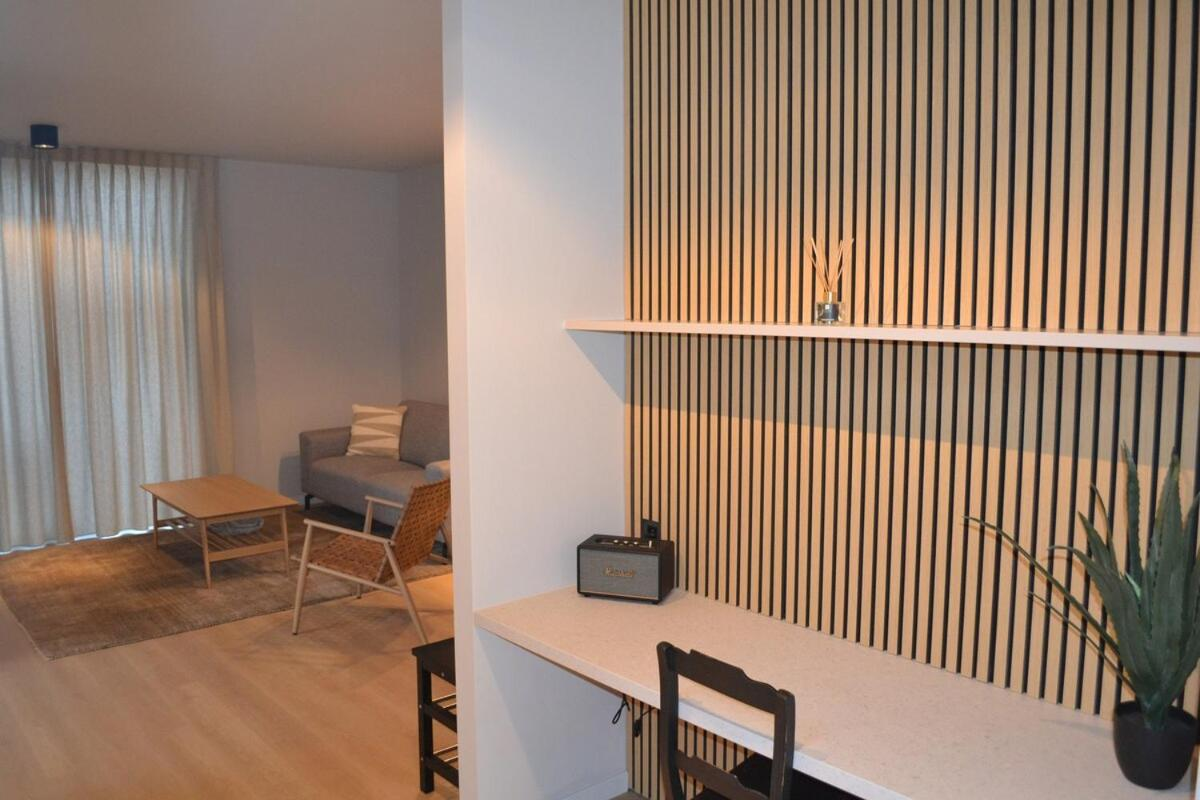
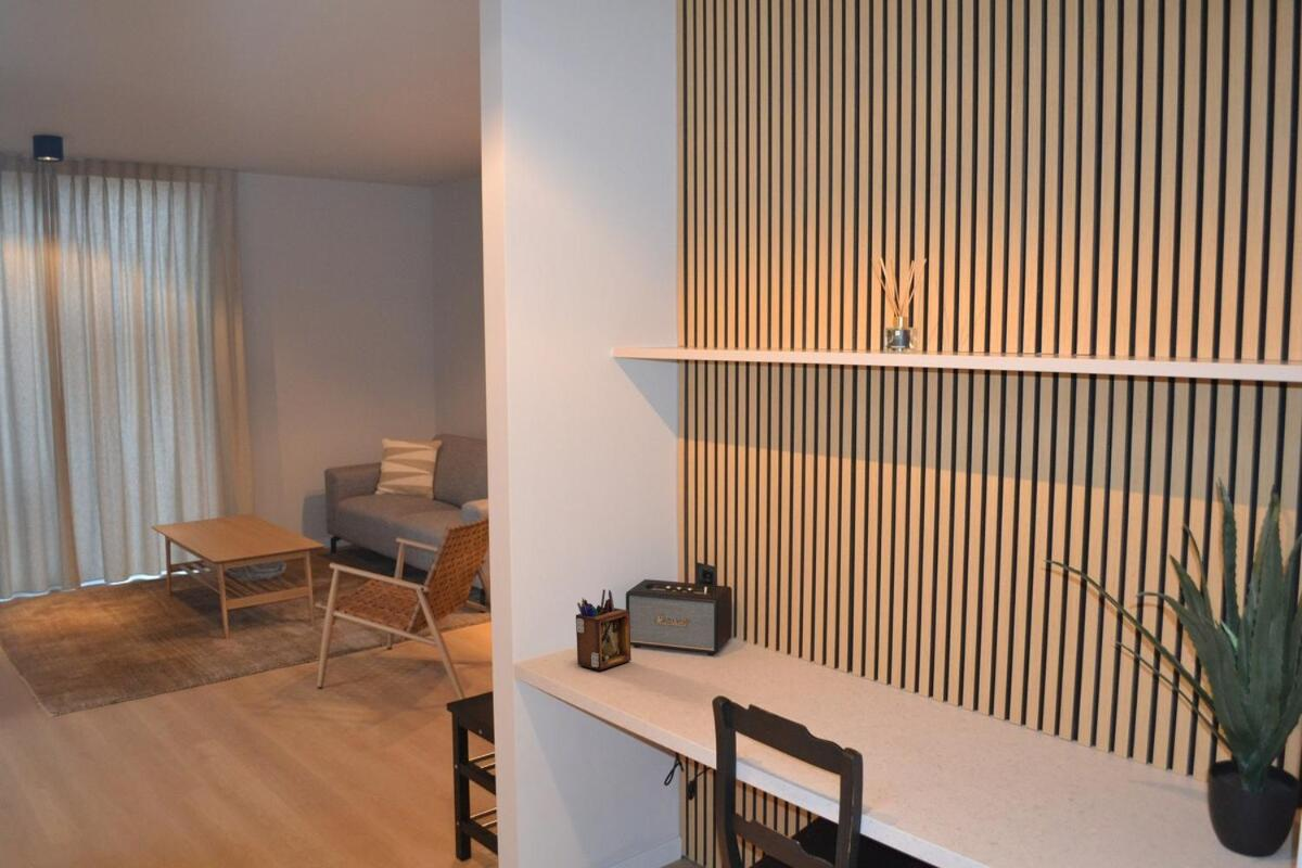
+ desk organizer (603, 628)
